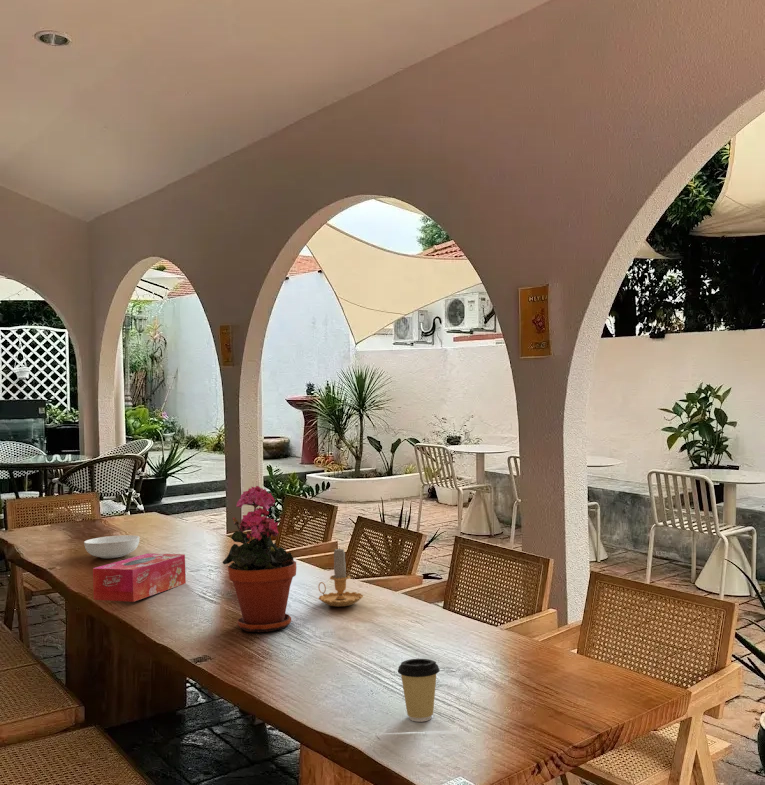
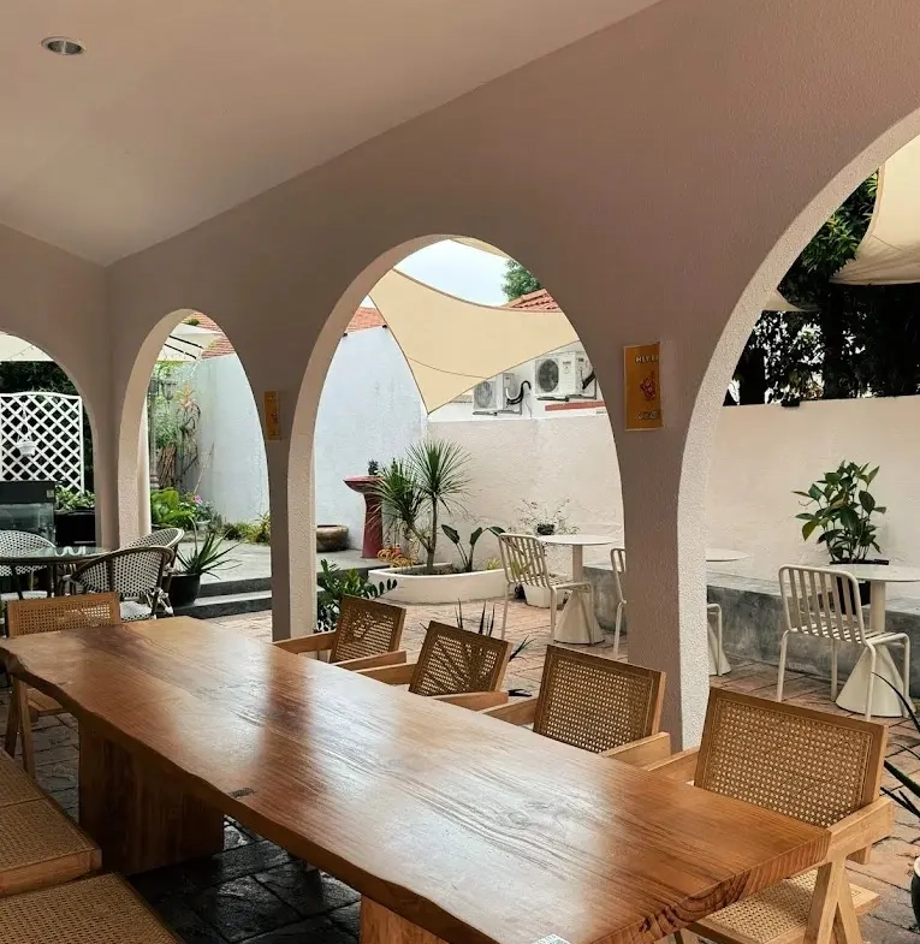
- candle (336, 574)
- serving bowl (112, 547)
- tissue box (141, 576)
- potted plant (259, 556)
- coffee cup (419, 689)
